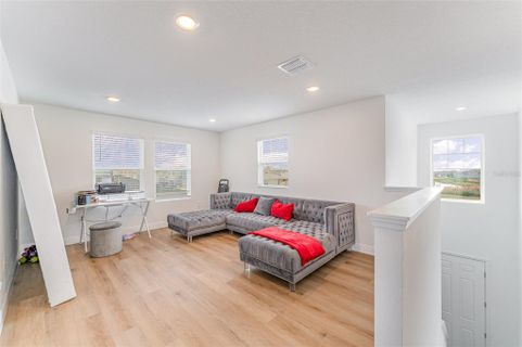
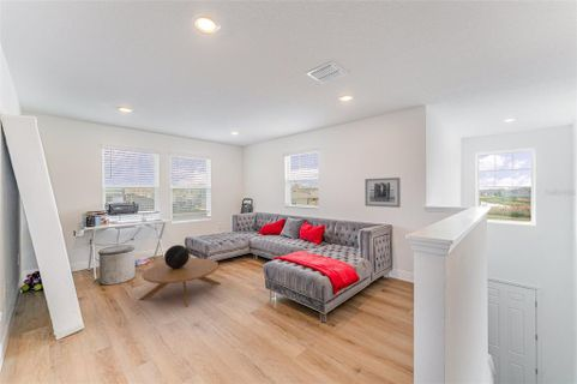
+ decorative globe (176, 256)
+ wall art (381, 192)
+ coffee table (182, 278)
